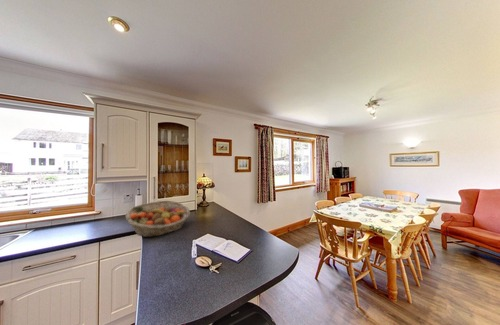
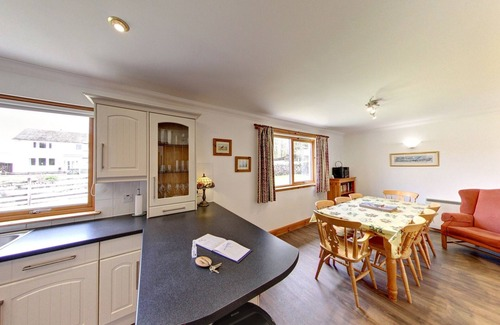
- fruit basket (160, 216)
